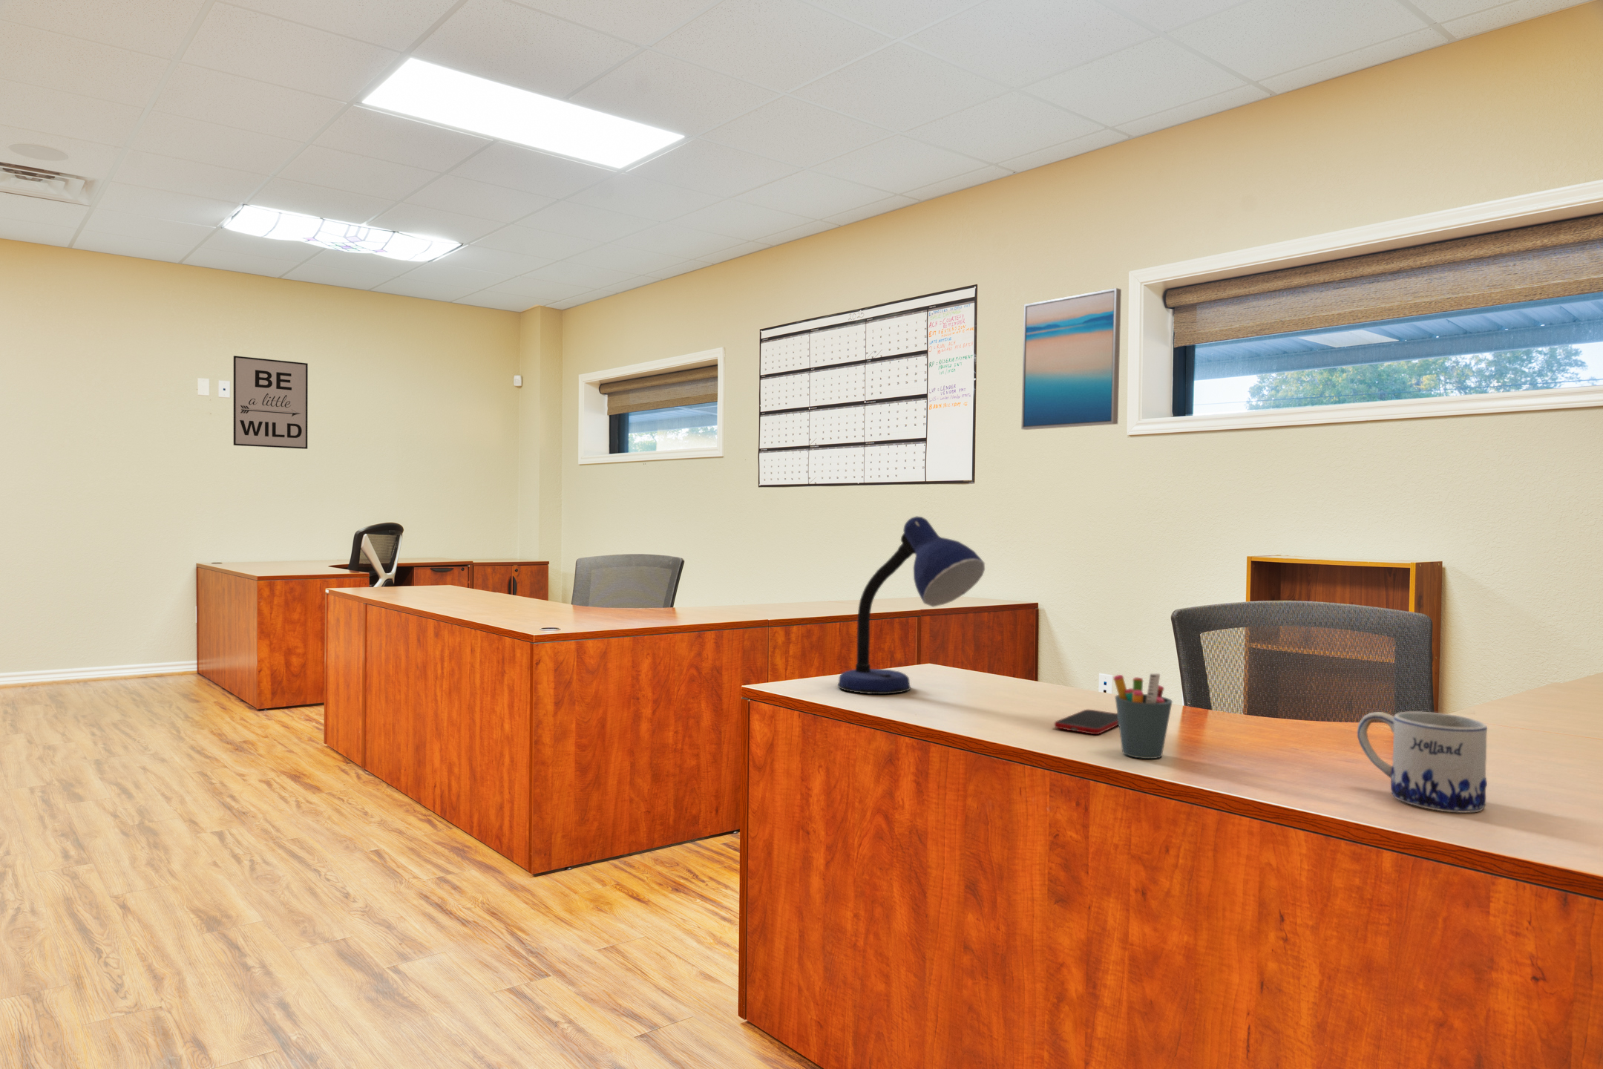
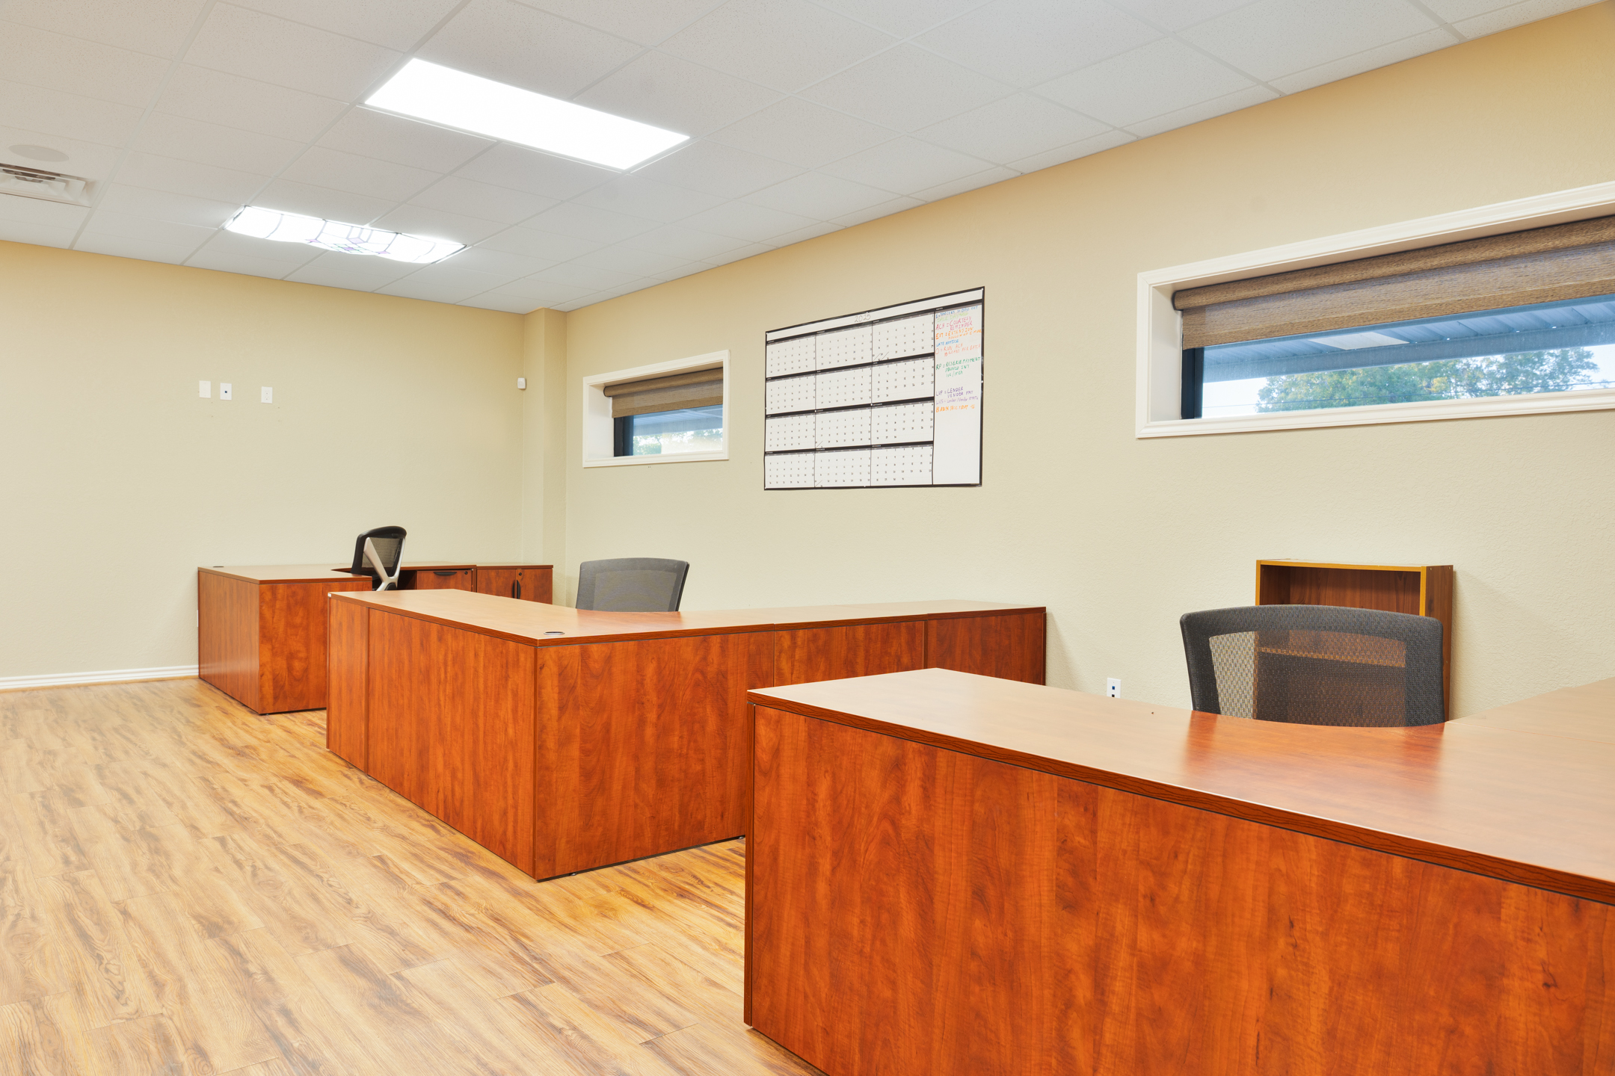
- pen holder (1141, 711)
- wall art (271, 403)
- mug (1425, 758)
- desk lamp (921, 597)
- wall art (1069, 362)
- cell phone (1091, 722)
